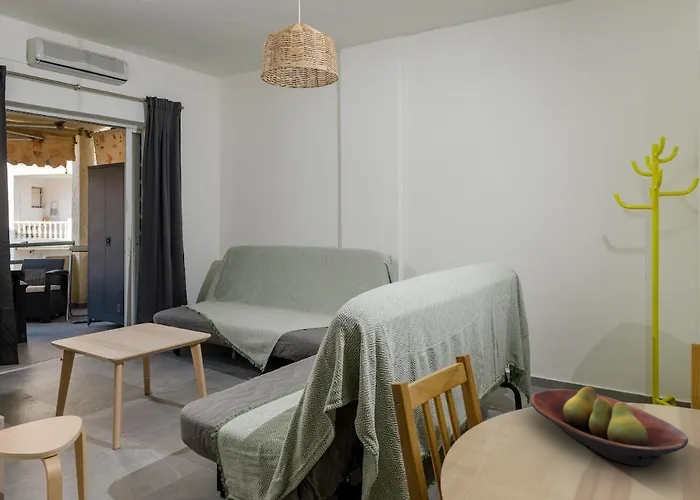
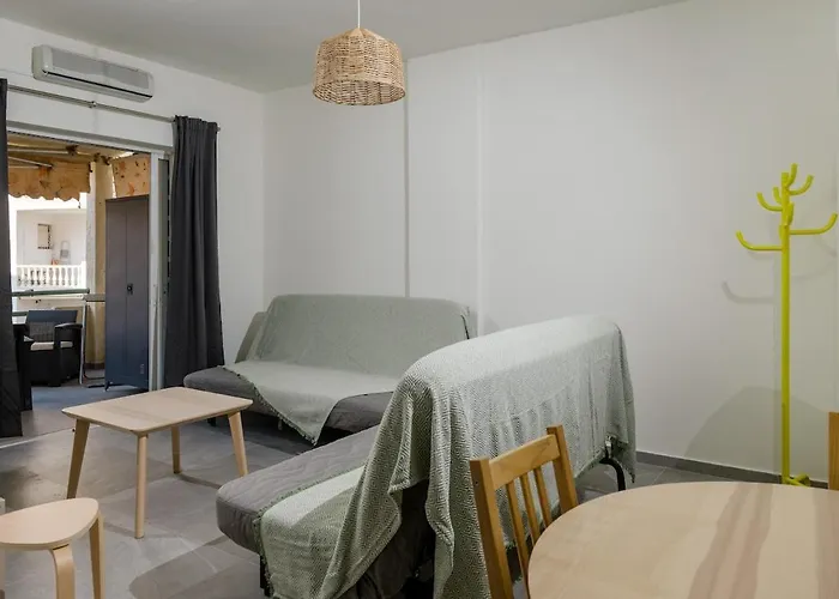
- fruit bowl (600, 417)
